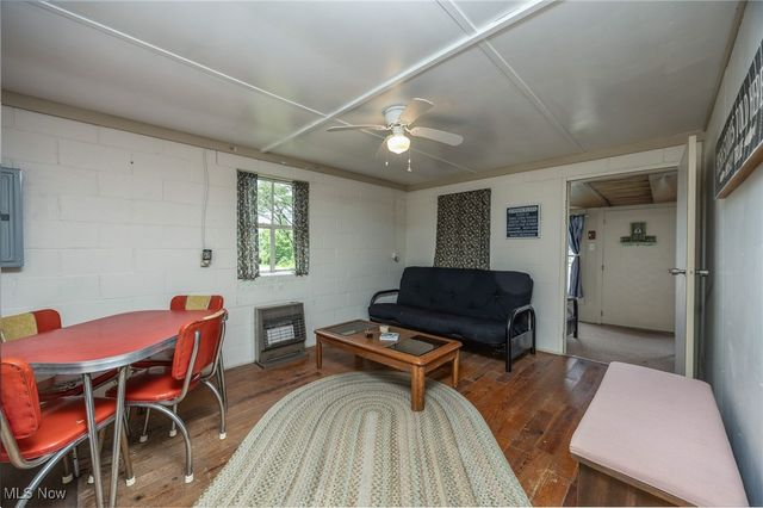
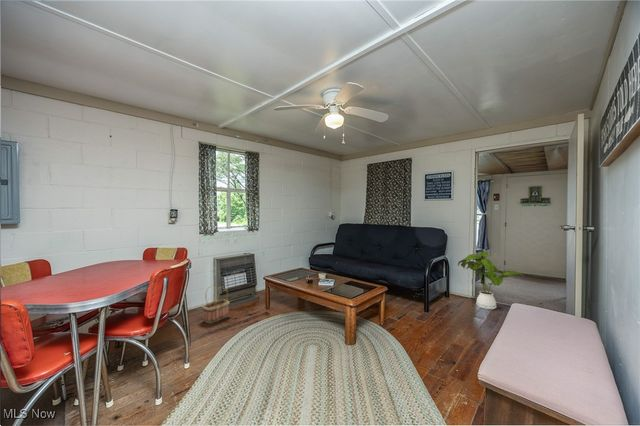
+ house plant (488, 278)
+ basket (216, 302)
